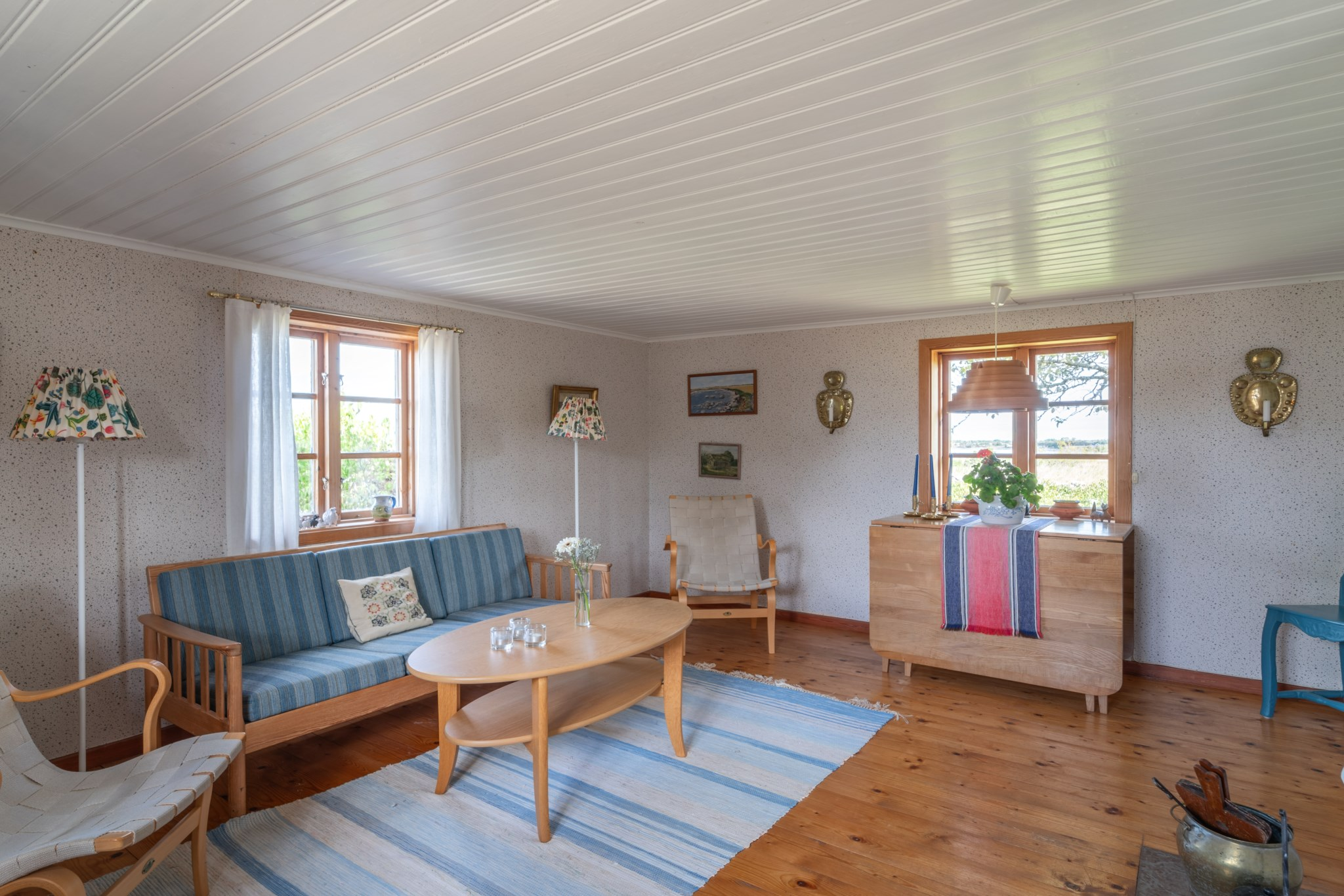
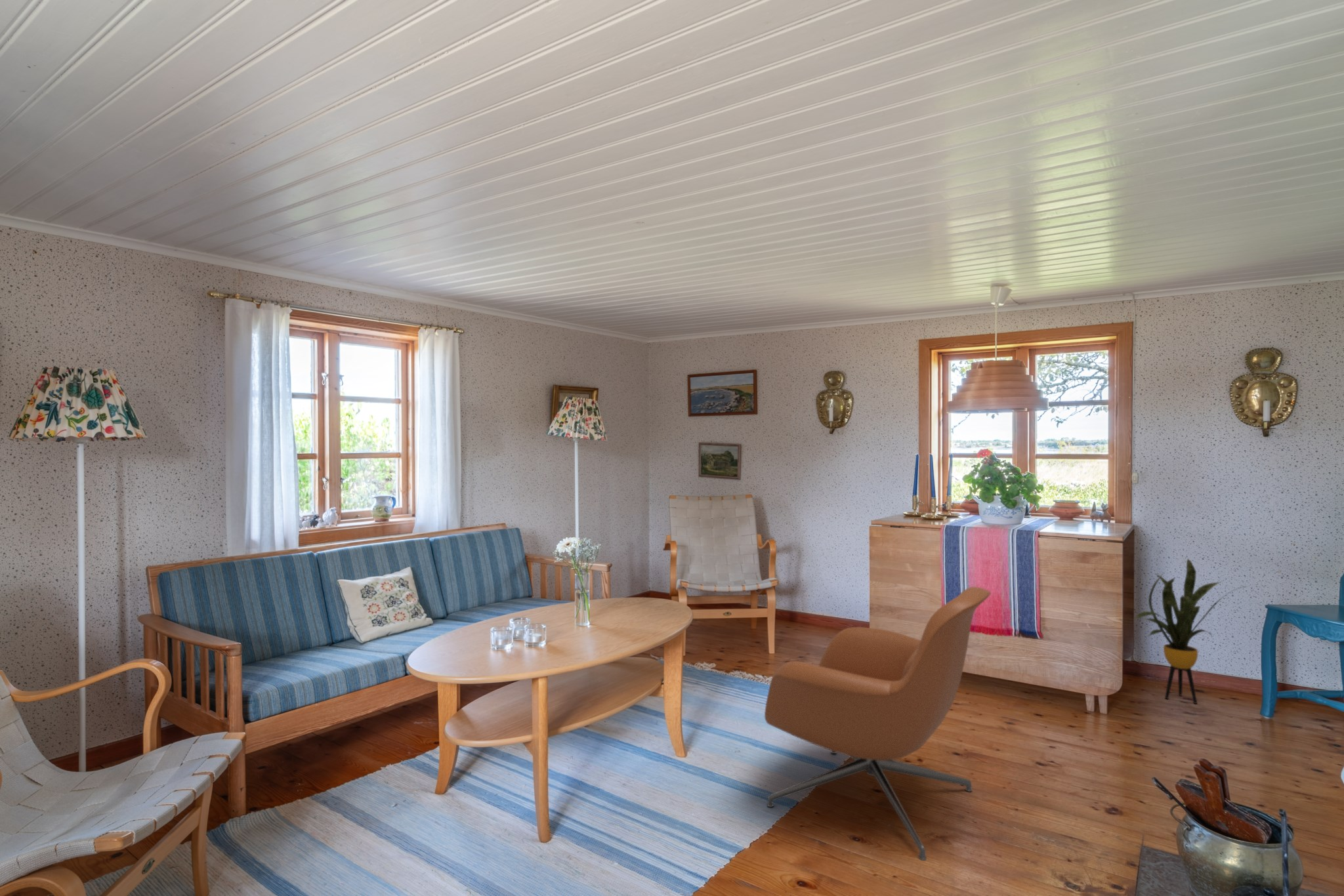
+ armchair (878, 689)
+ house plant (1188, 632)
